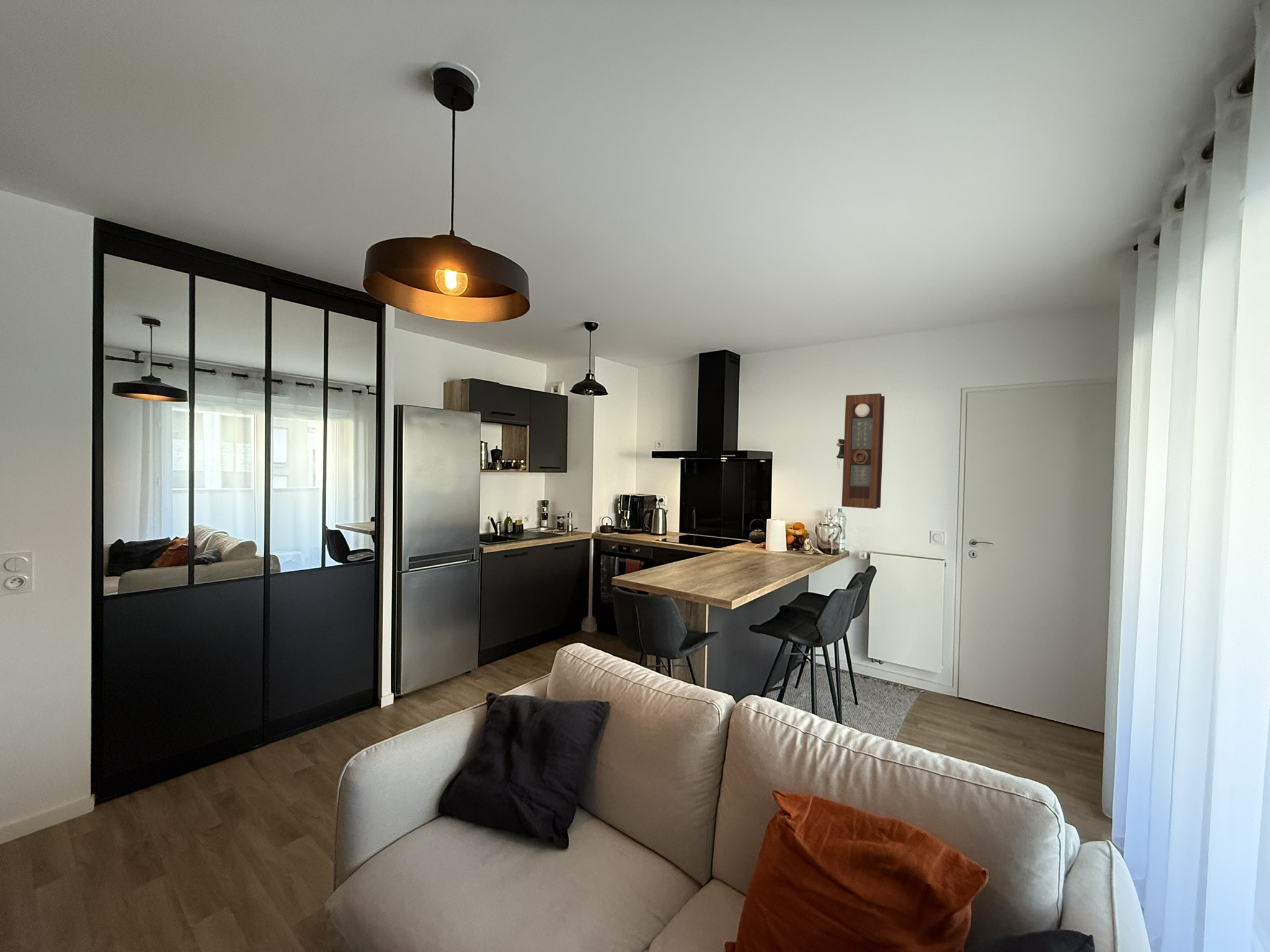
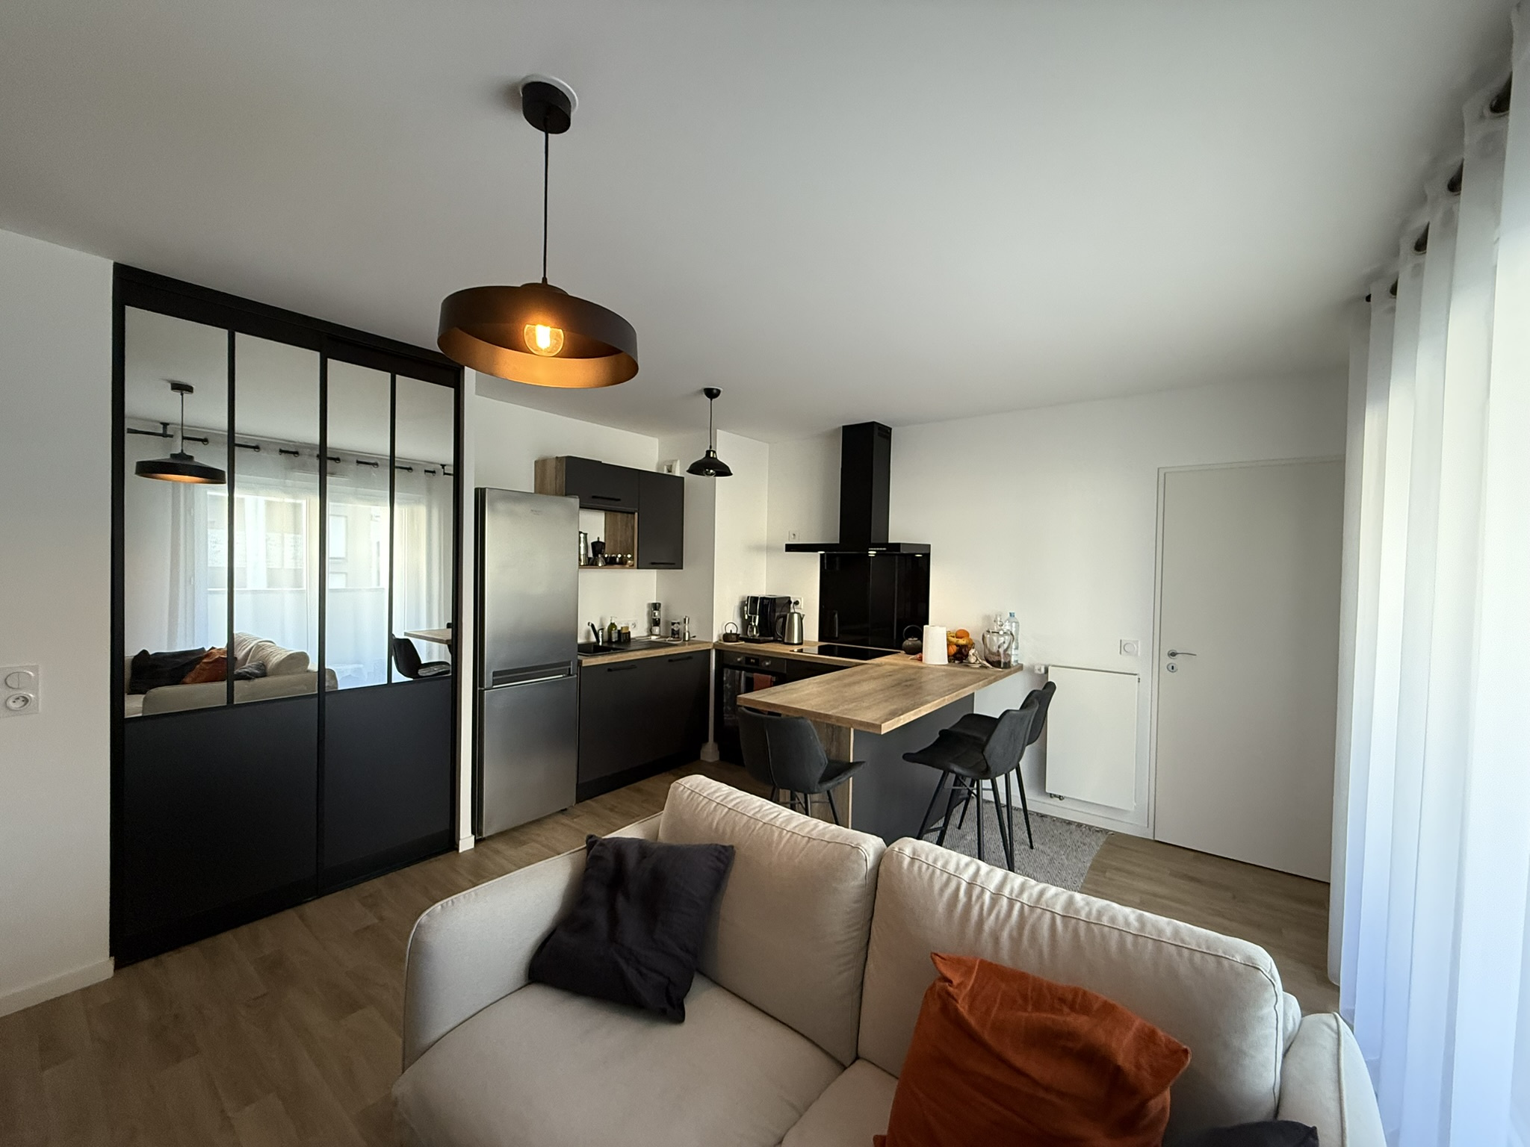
- pendulum clock (857, 451)
